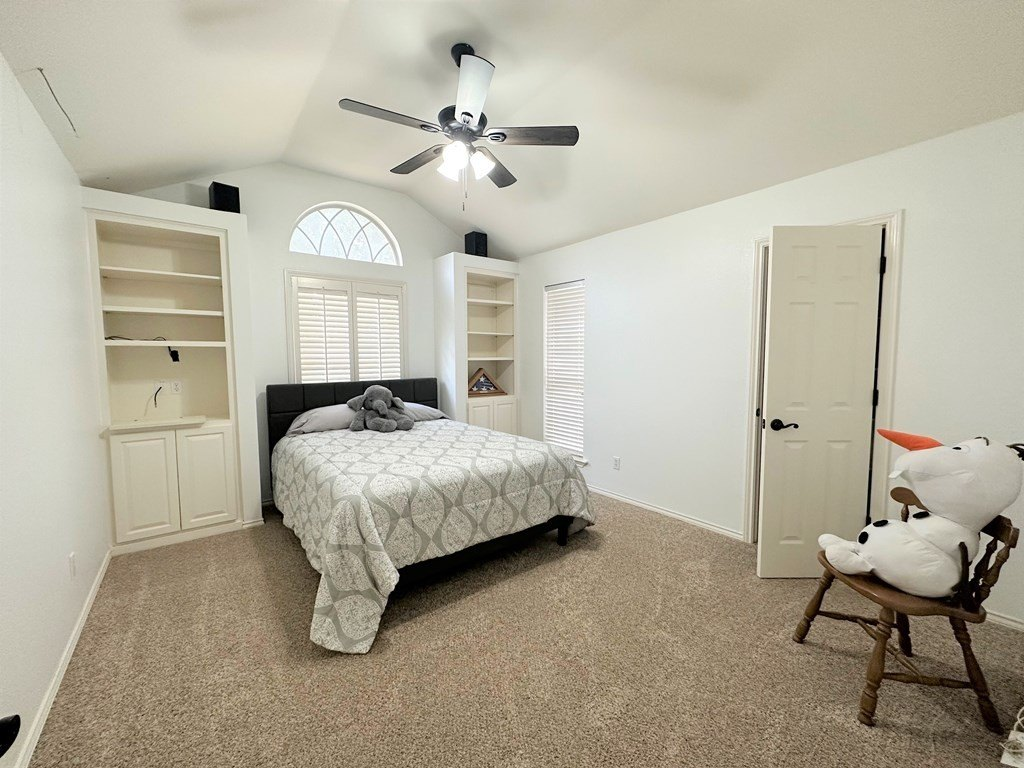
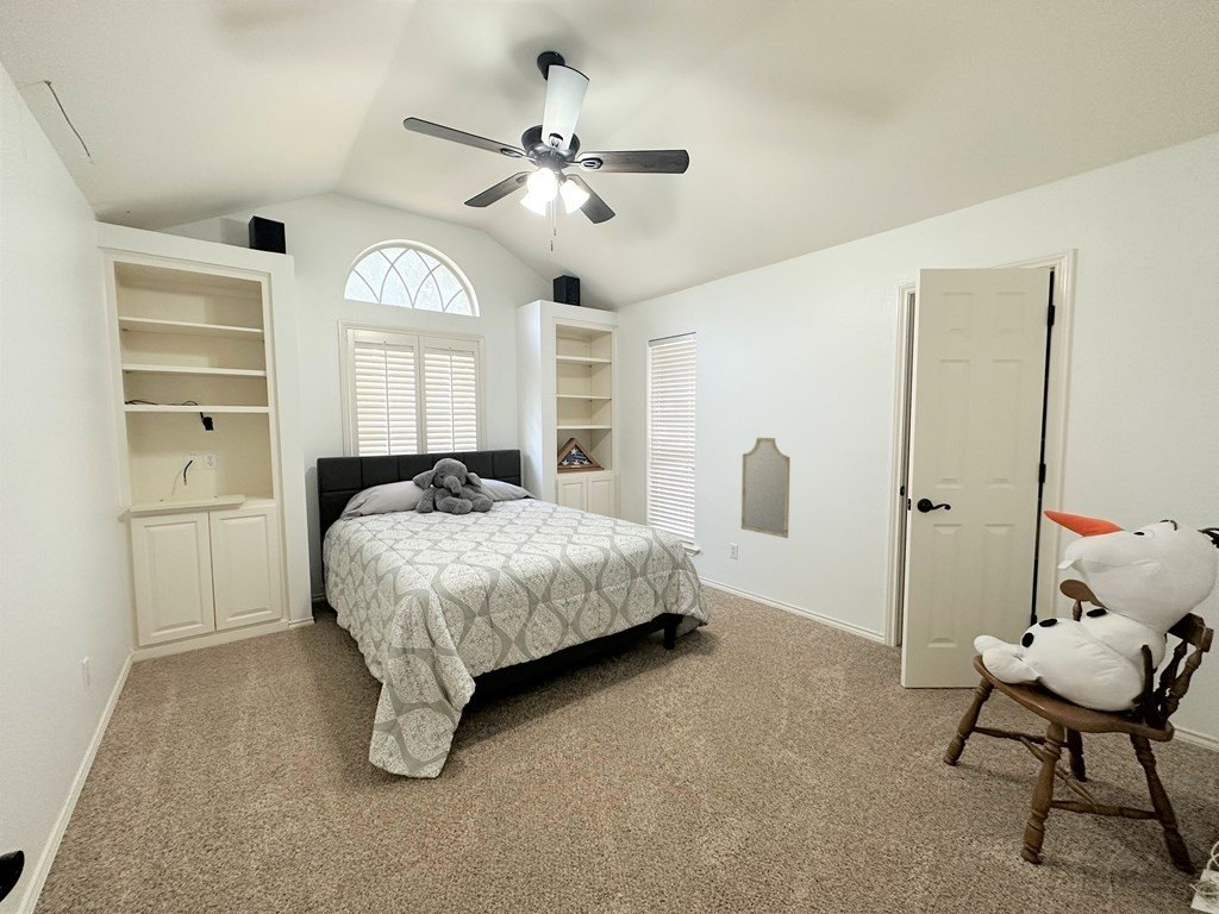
+ home mirror (764, 486)
